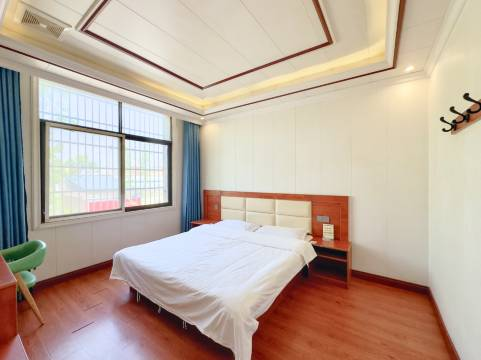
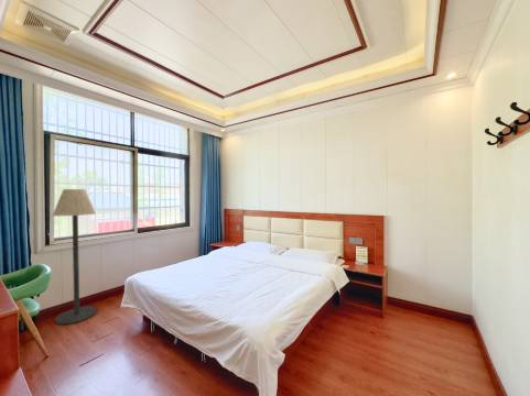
+ floor lamp (75, 252)
